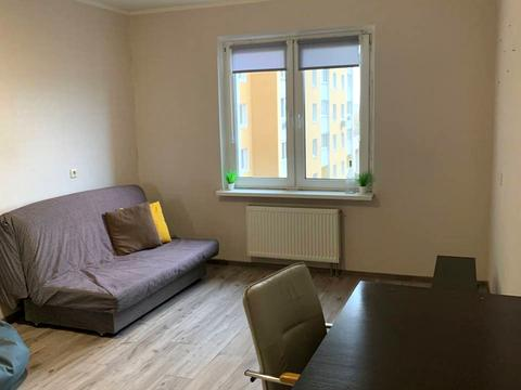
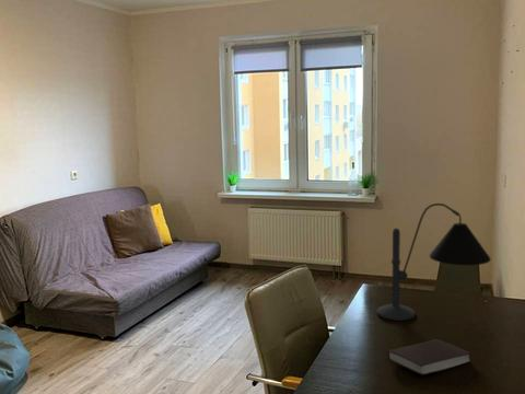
+ desk lamp (431, 258)
+ book (429, 355)
